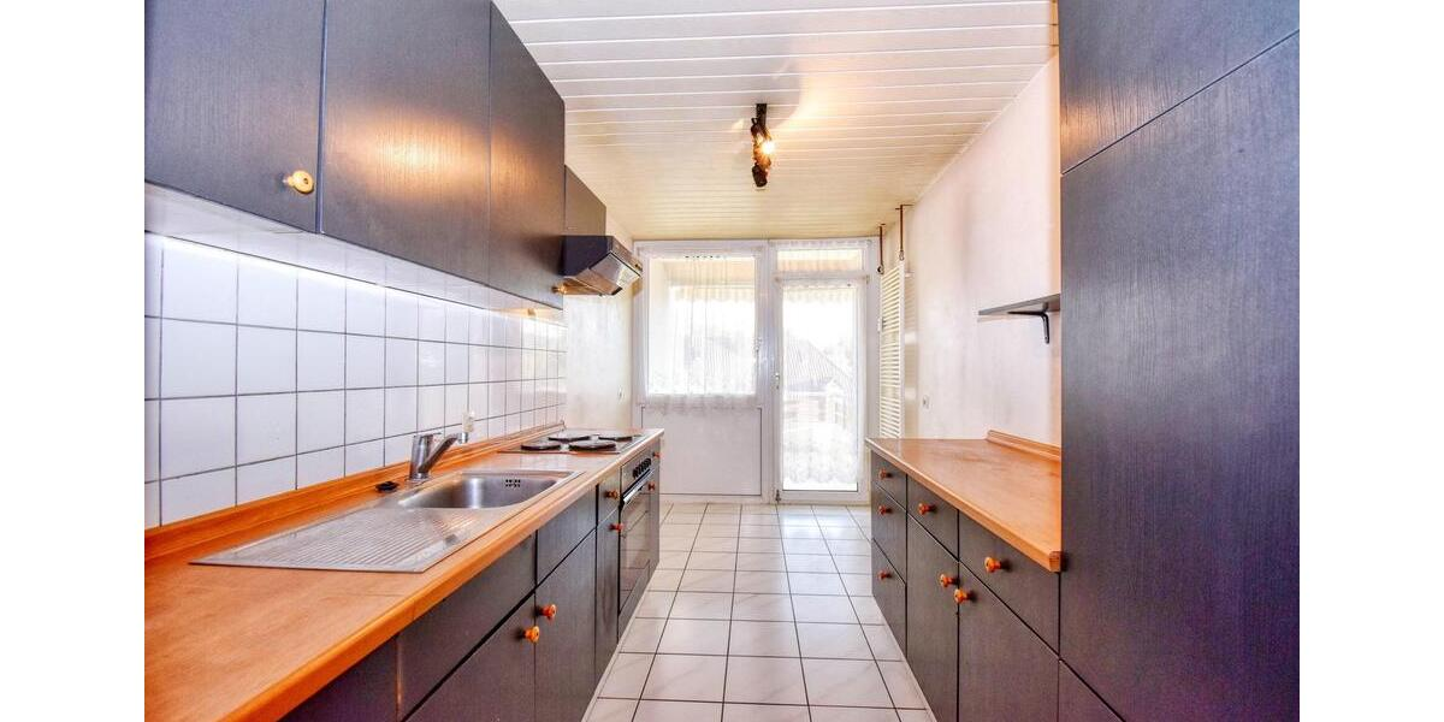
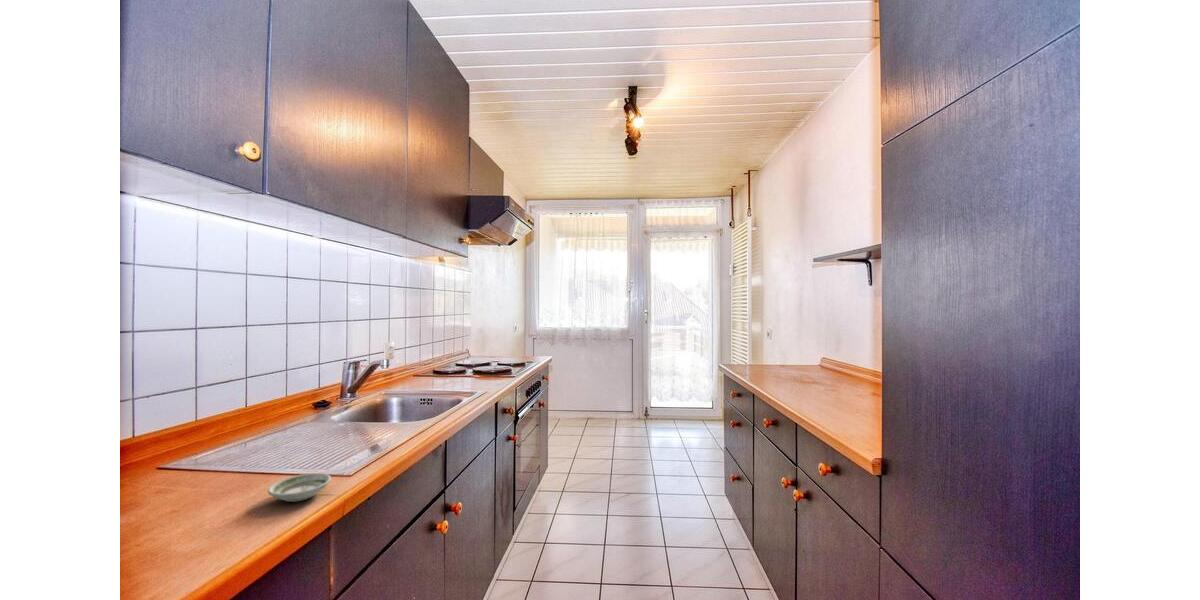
+ saucer (300, 489)
